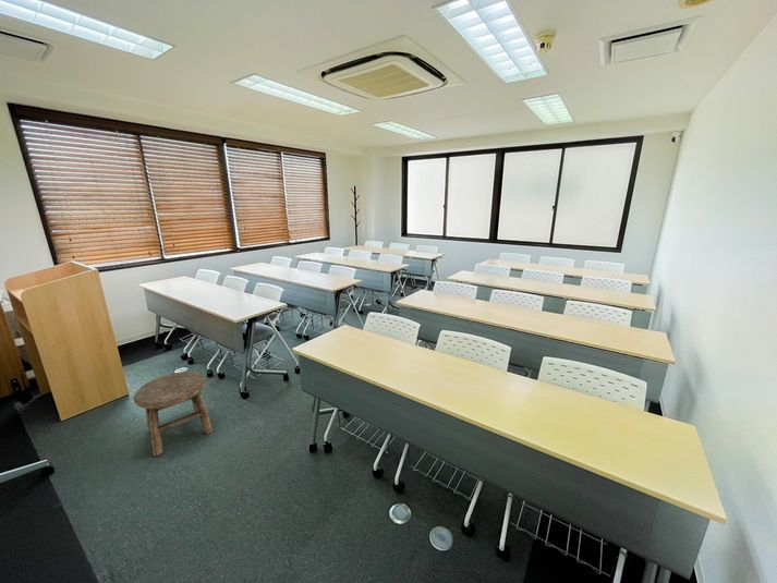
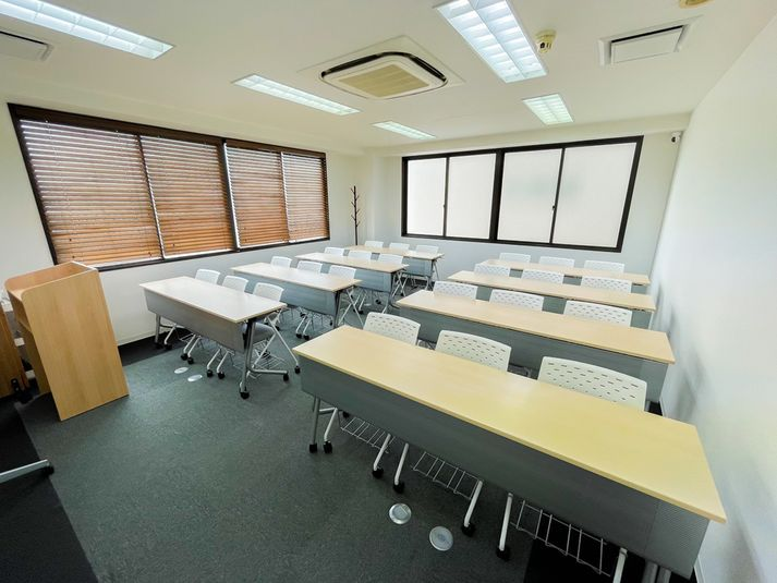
- stool (174, 404)
